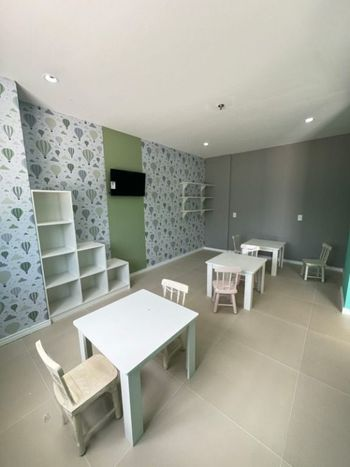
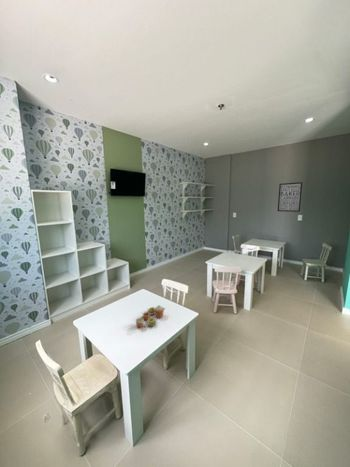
+ wall art (289, 197)
+ toy tea set (150, 314)
